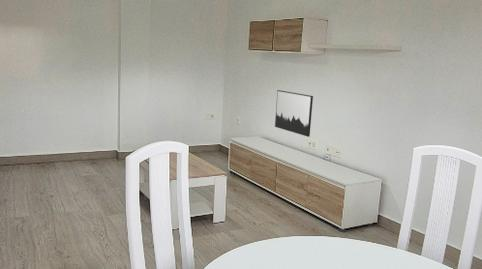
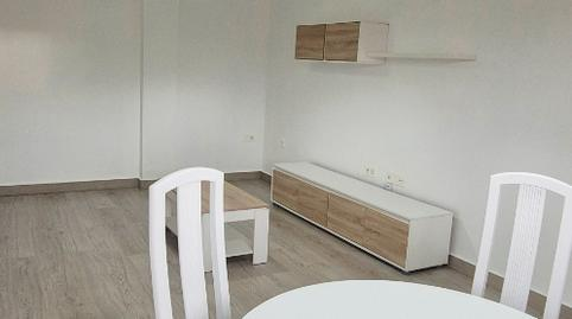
- wall art (292, 112)
